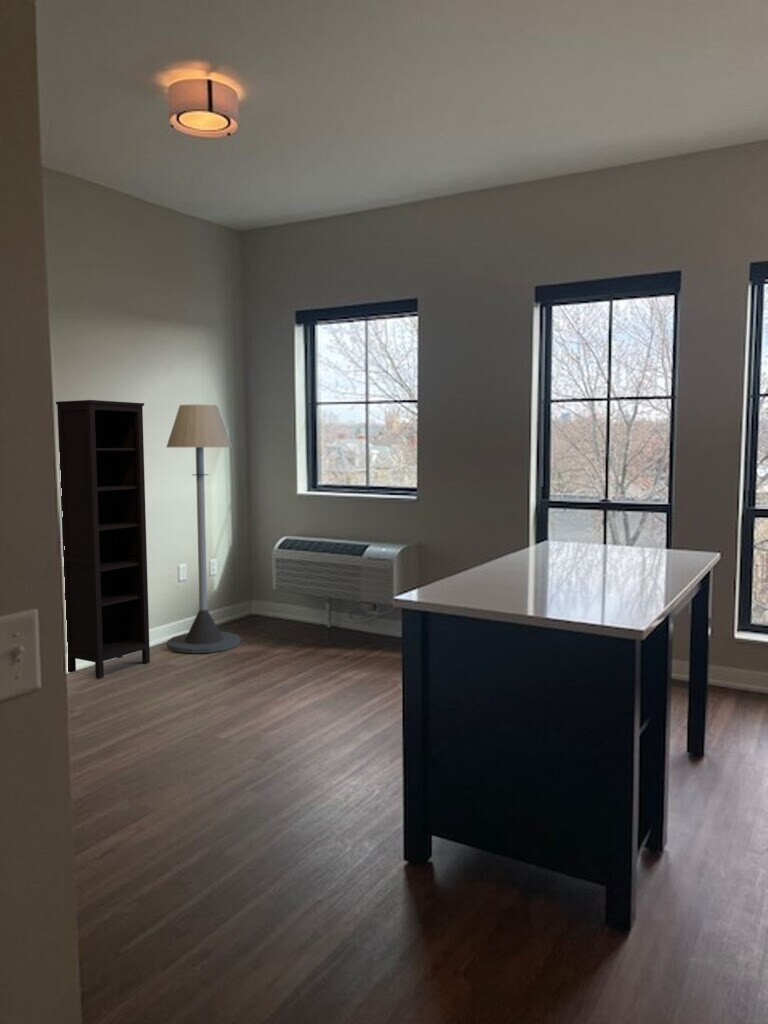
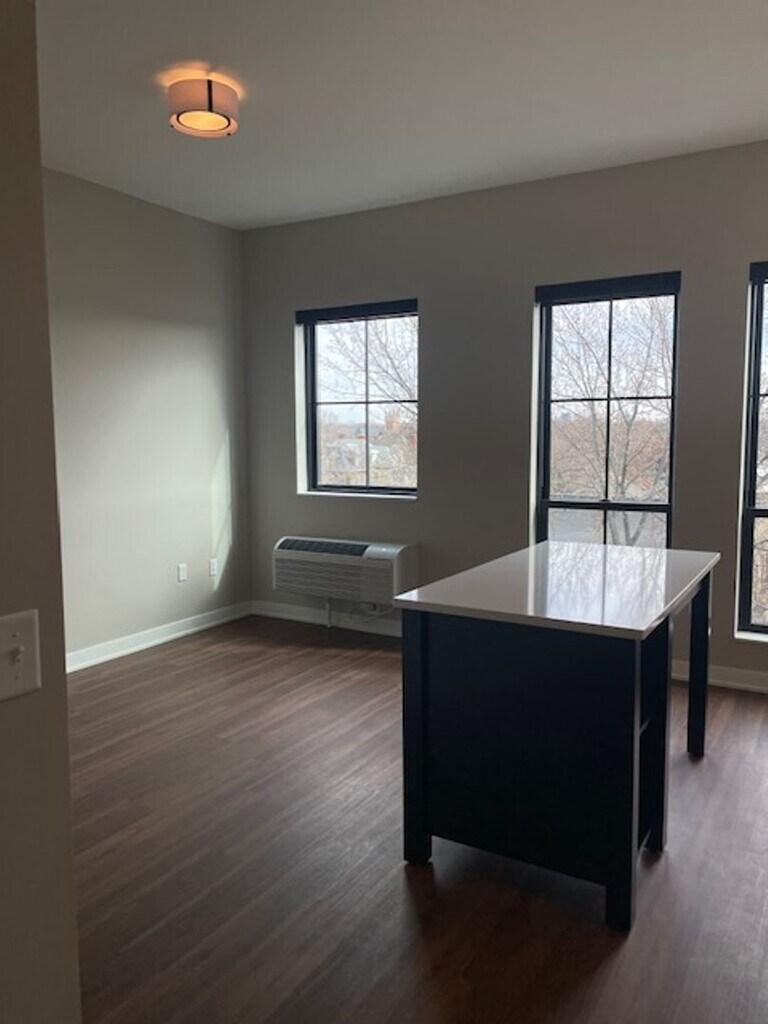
- floor lamp (201, 526)
- bookcase (105, 536)
